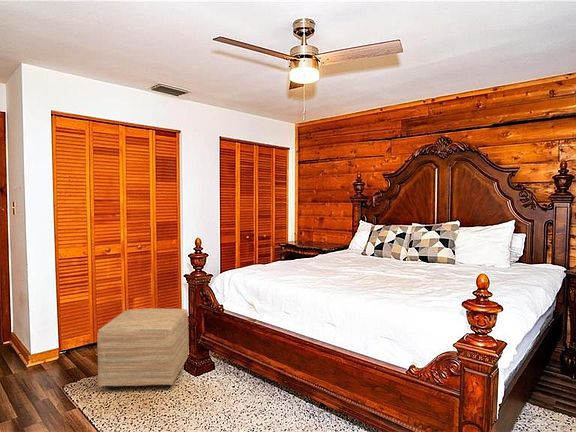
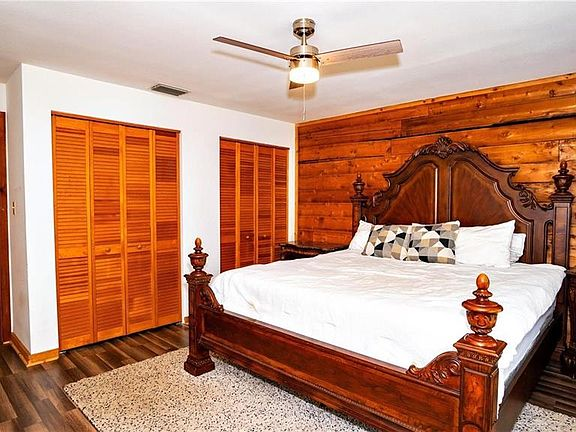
- ottoman (146, 344)
